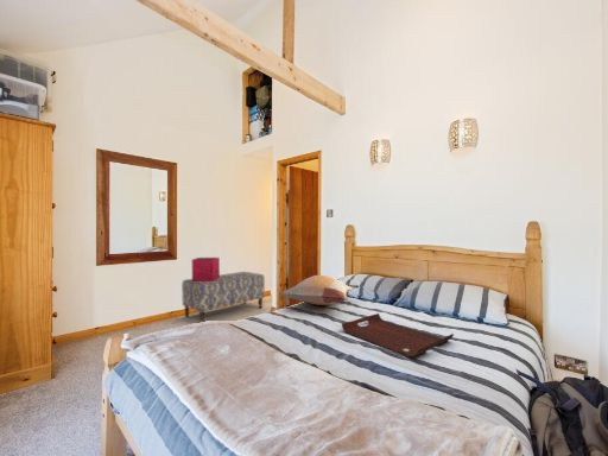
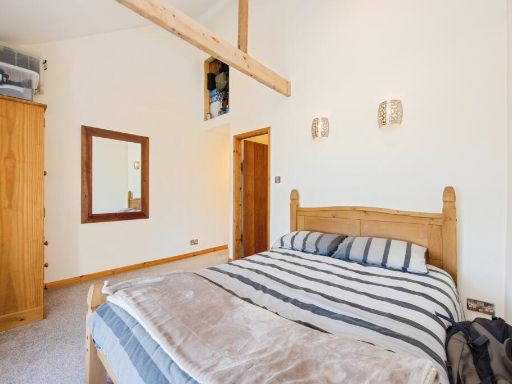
- serving tray (394, 331)
- bench (226, 294)
- storage bin (205, 268)
- decorative pillow (322, 289)
